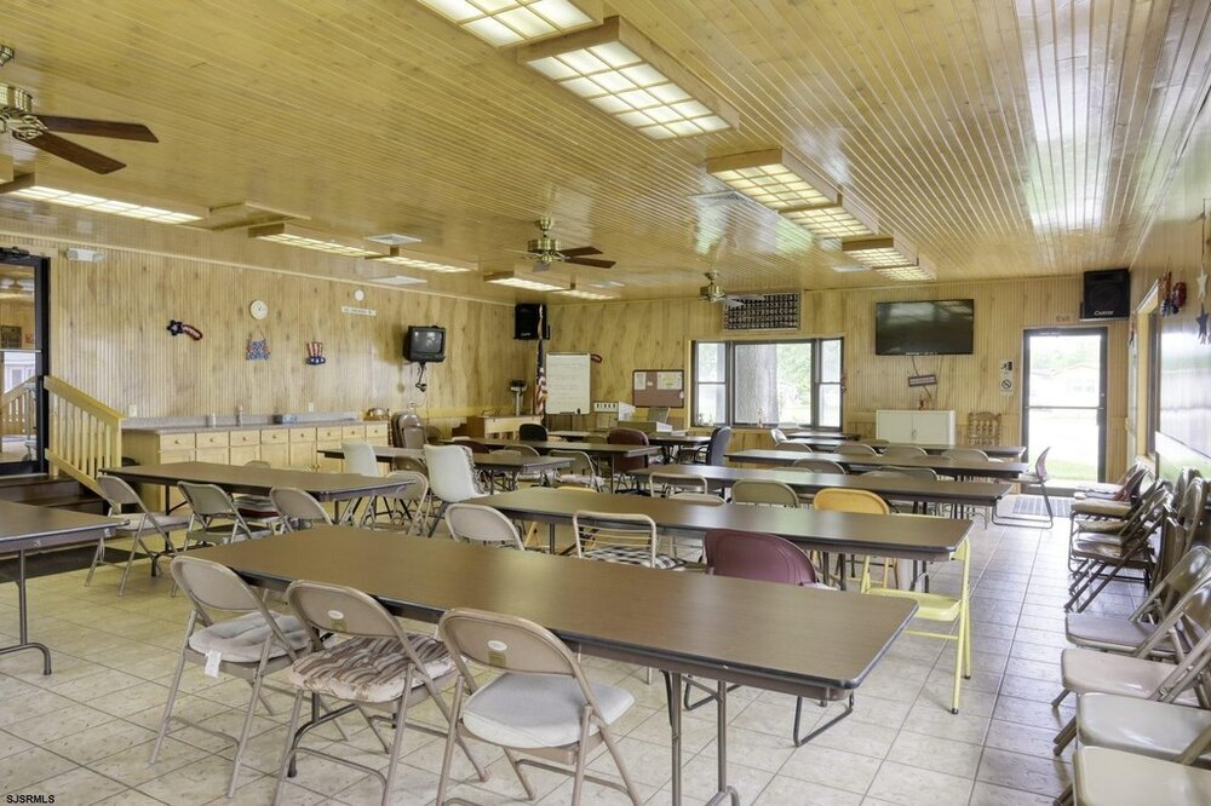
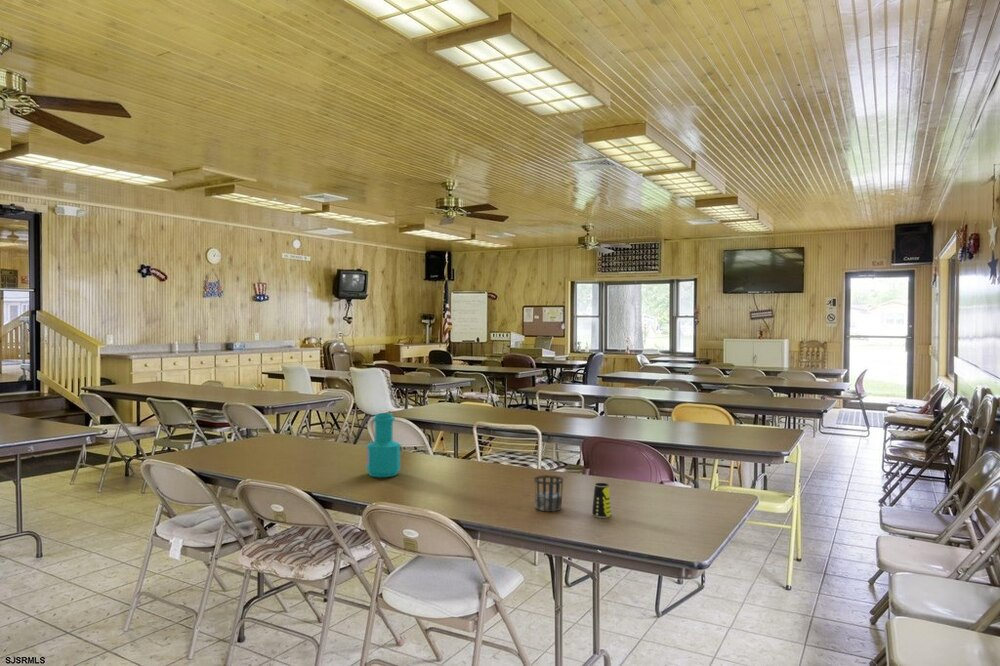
+ bottle (383, 444)
+ cup (601, 499)
+ cup (548, 493)
